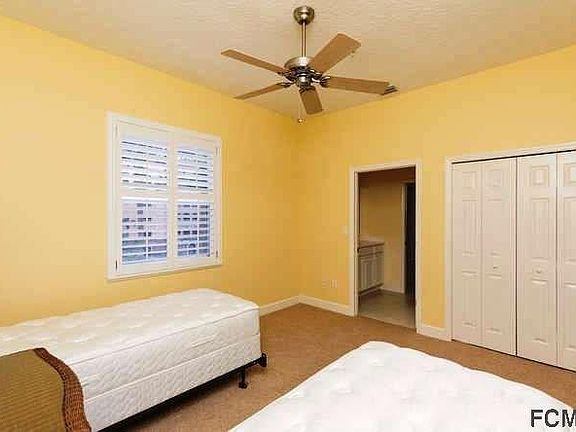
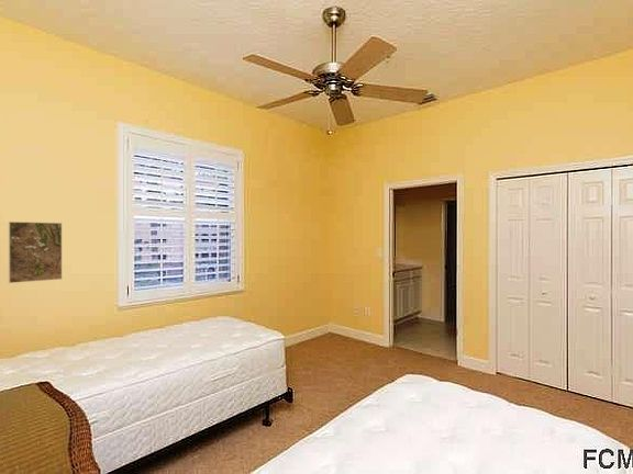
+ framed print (36, 251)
